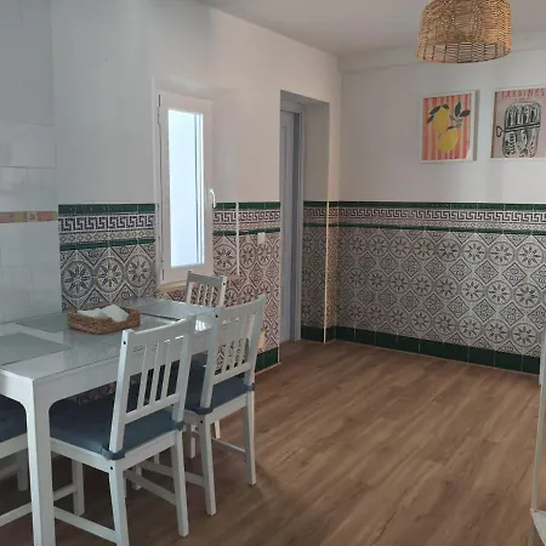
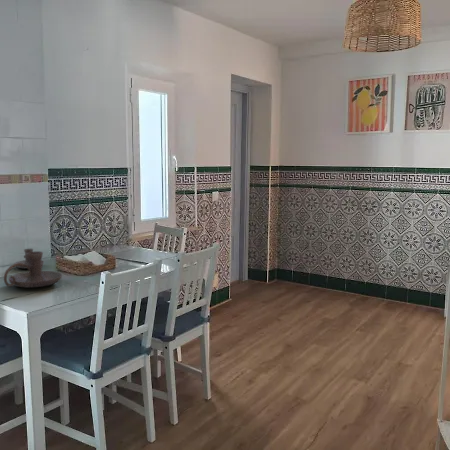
+ candle holder (30, 270)
+ candle holder (28, 259)
